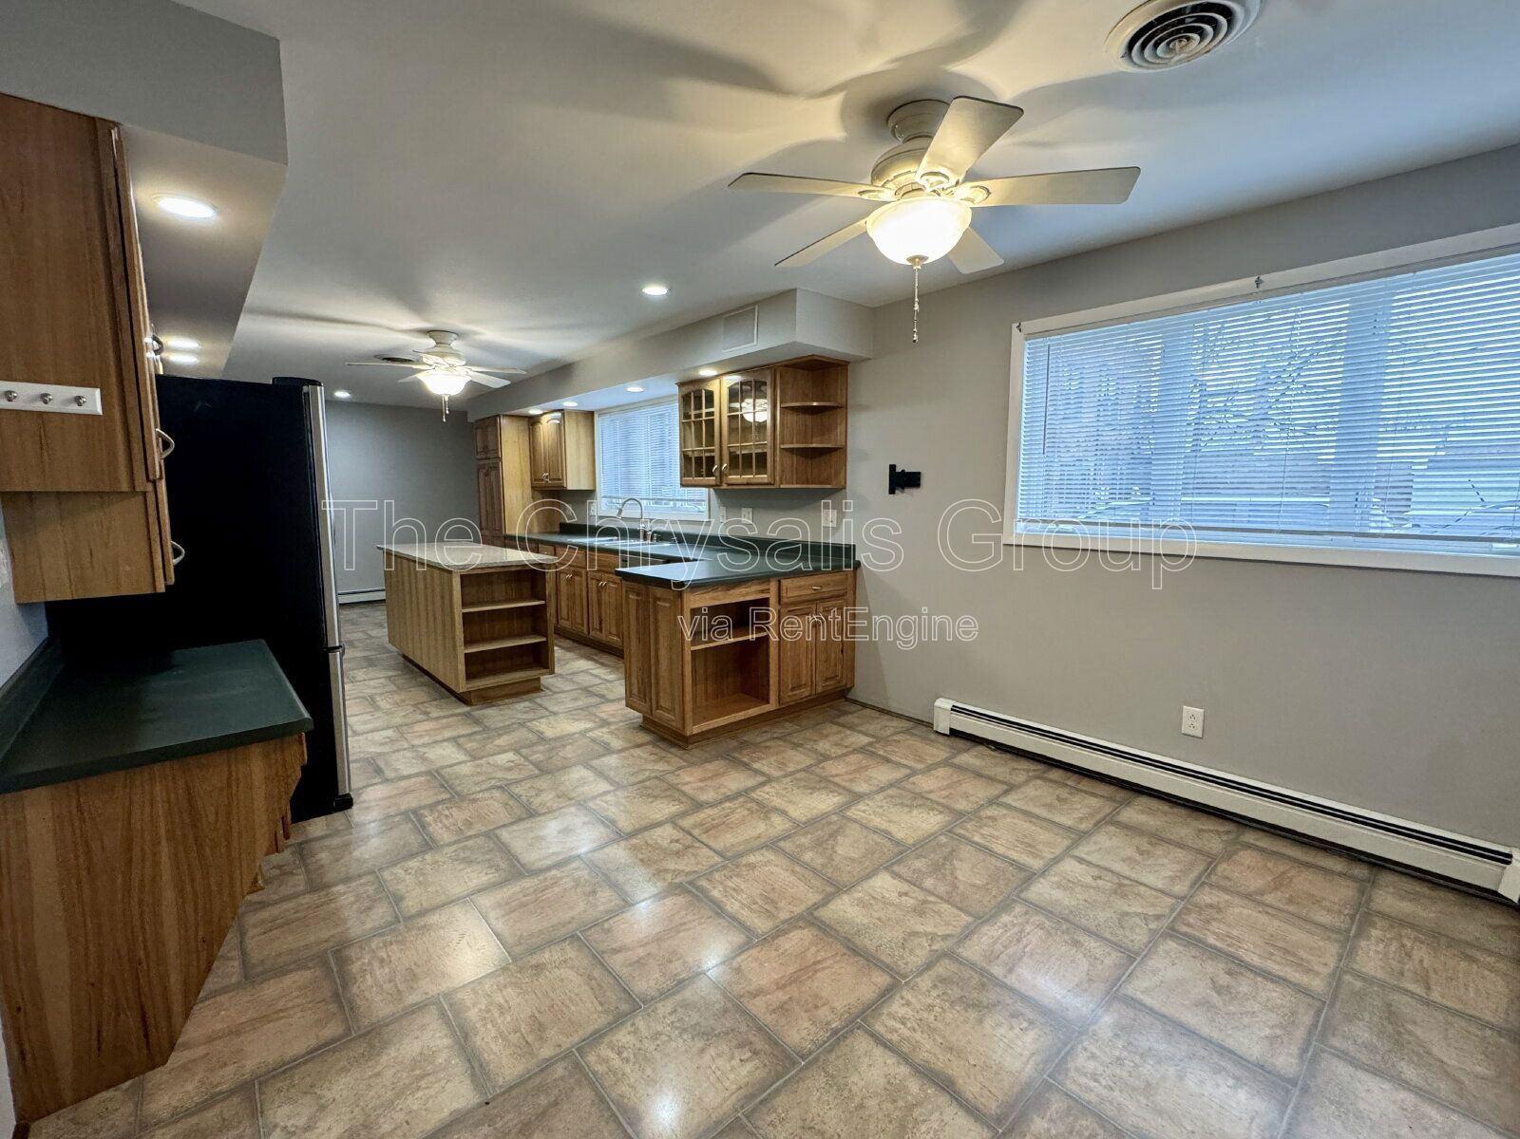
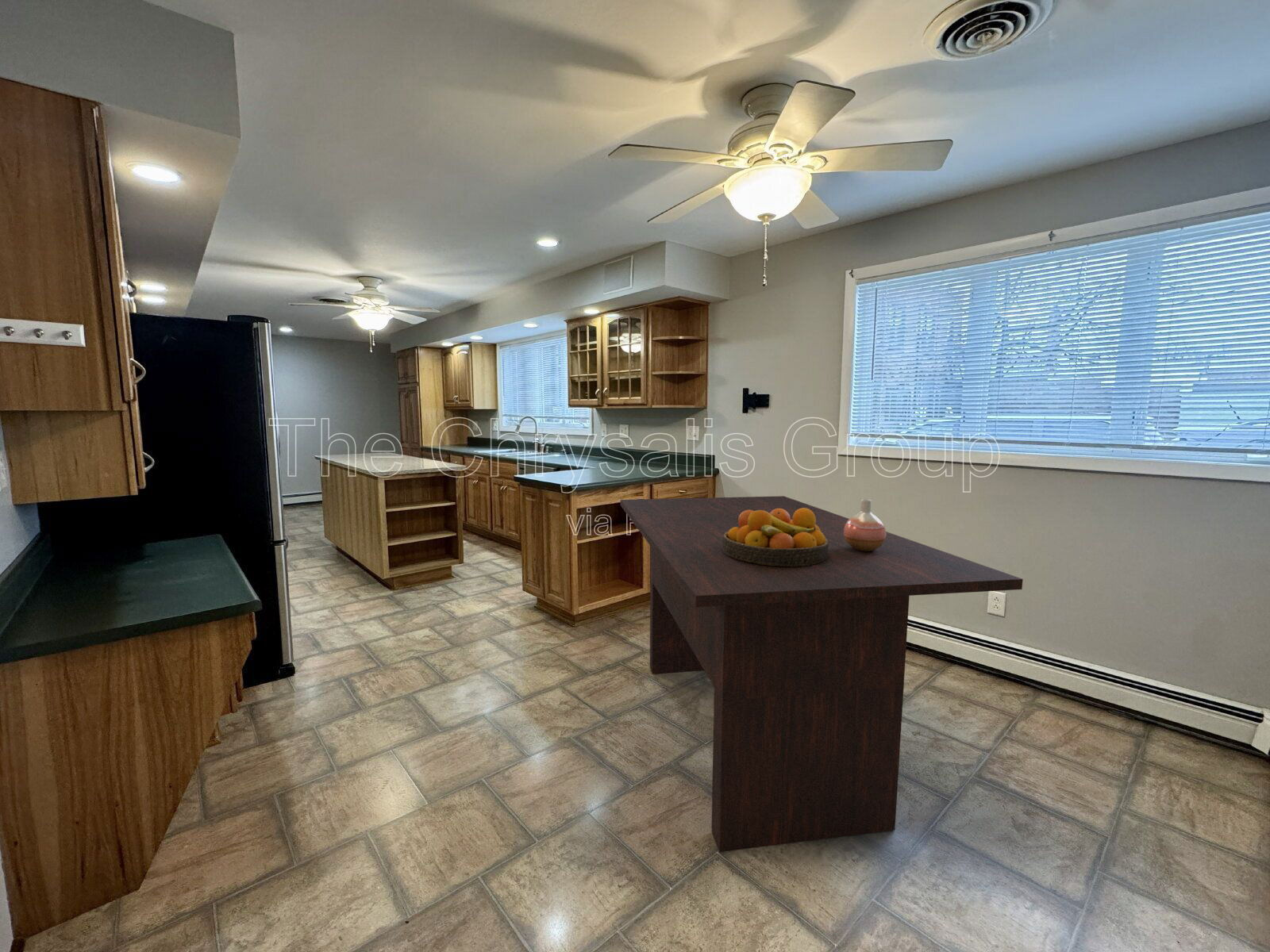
+ vase (864, 524)
+ dining table (753, 629)
+ fruit bowl (775, 529)
